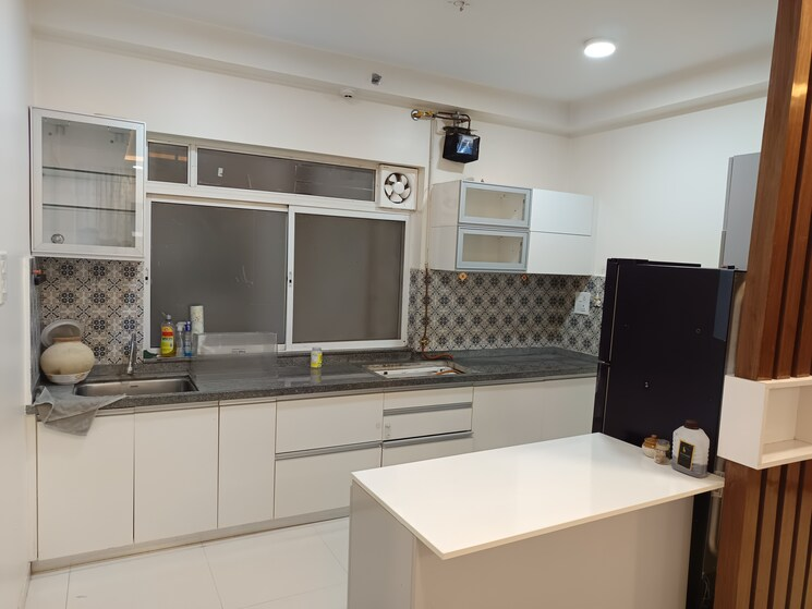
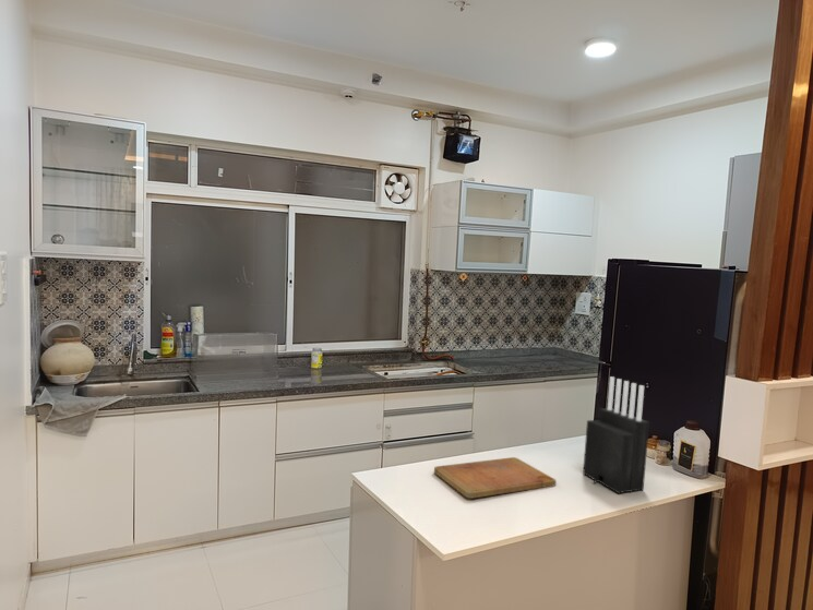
+ knife block (613, 432)
+ cutting board (493, 476)
